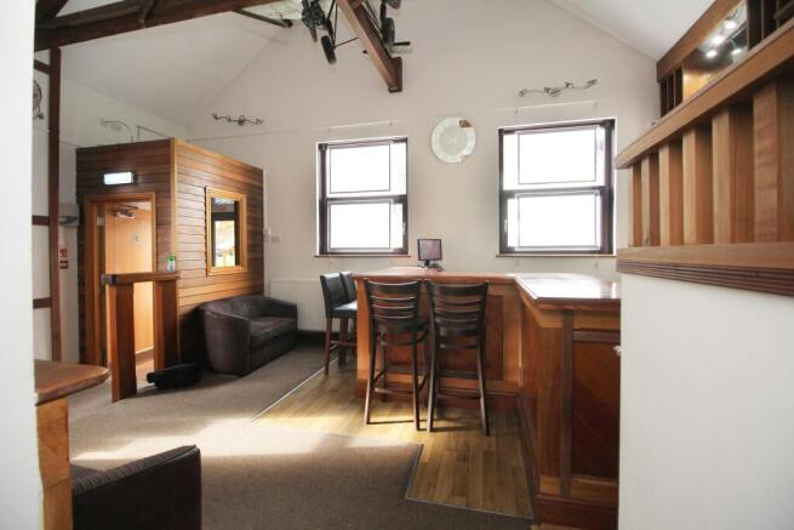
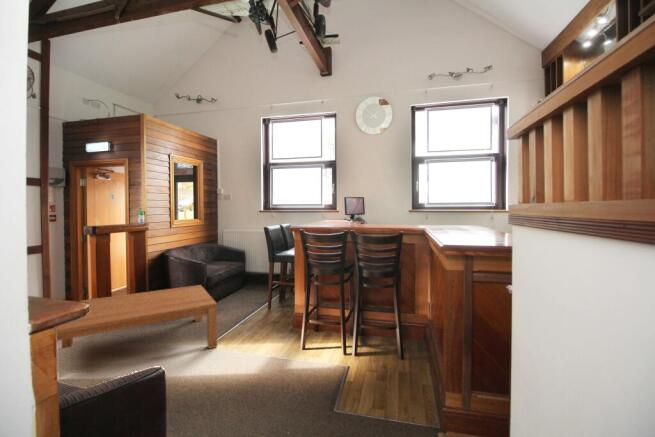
+ coffee table (139, 324)
